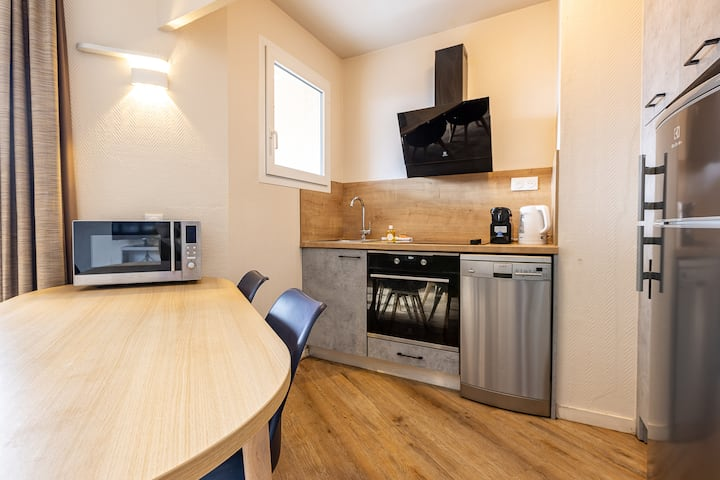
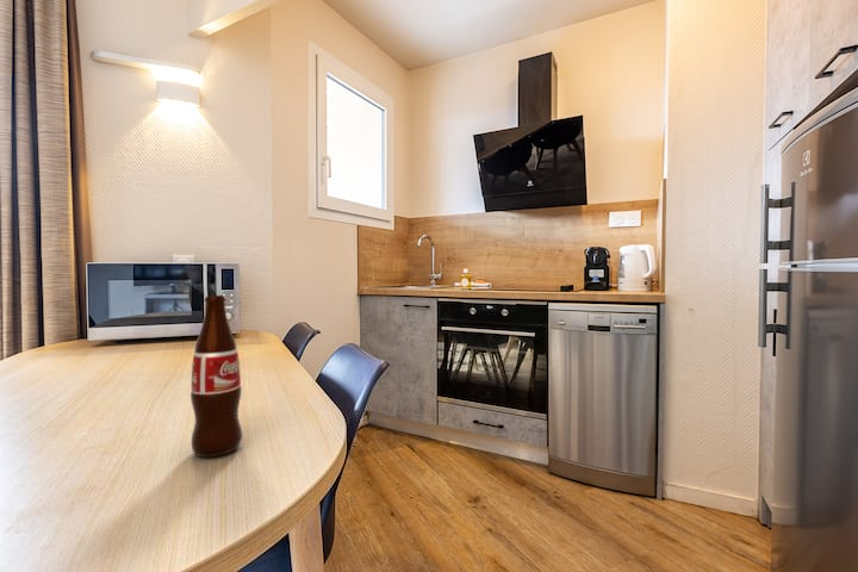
+ bottle (216, 372)
